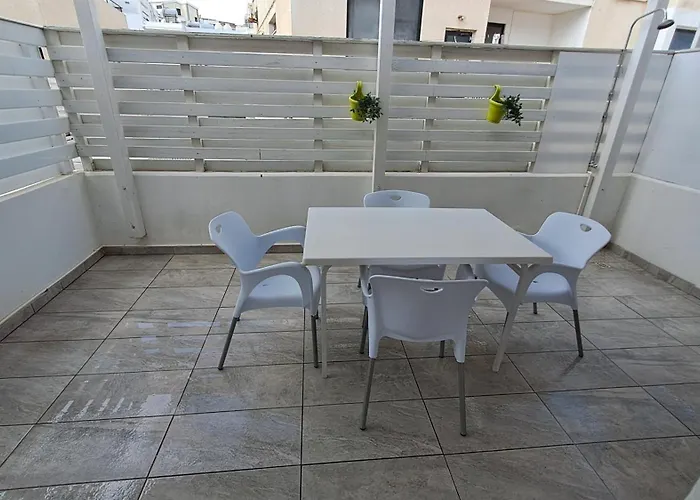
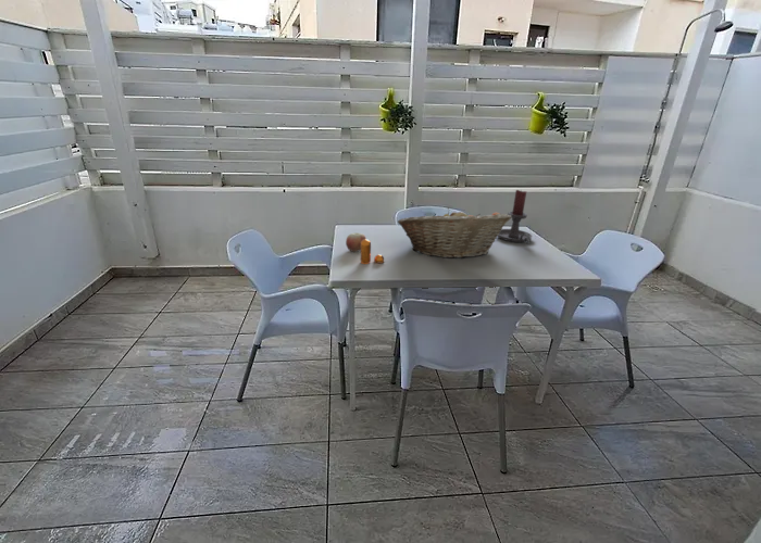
+ pepper shaker (370, 250)
+ apple (355, 241)
+ candle holder (520, 215)
+ fruit basket (452, 228)
